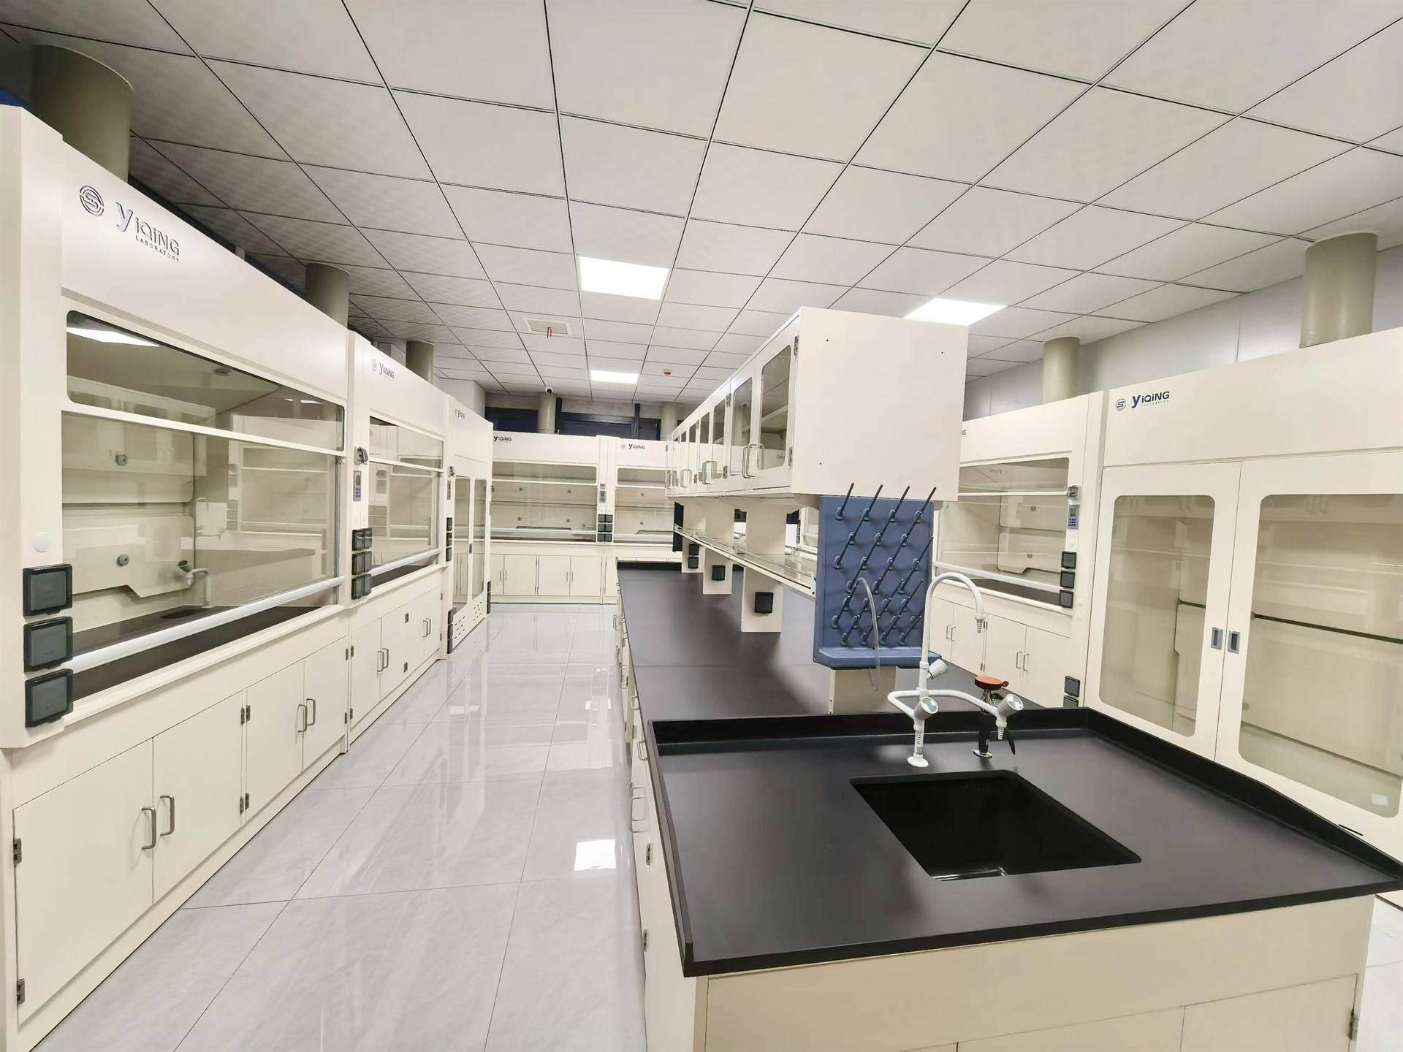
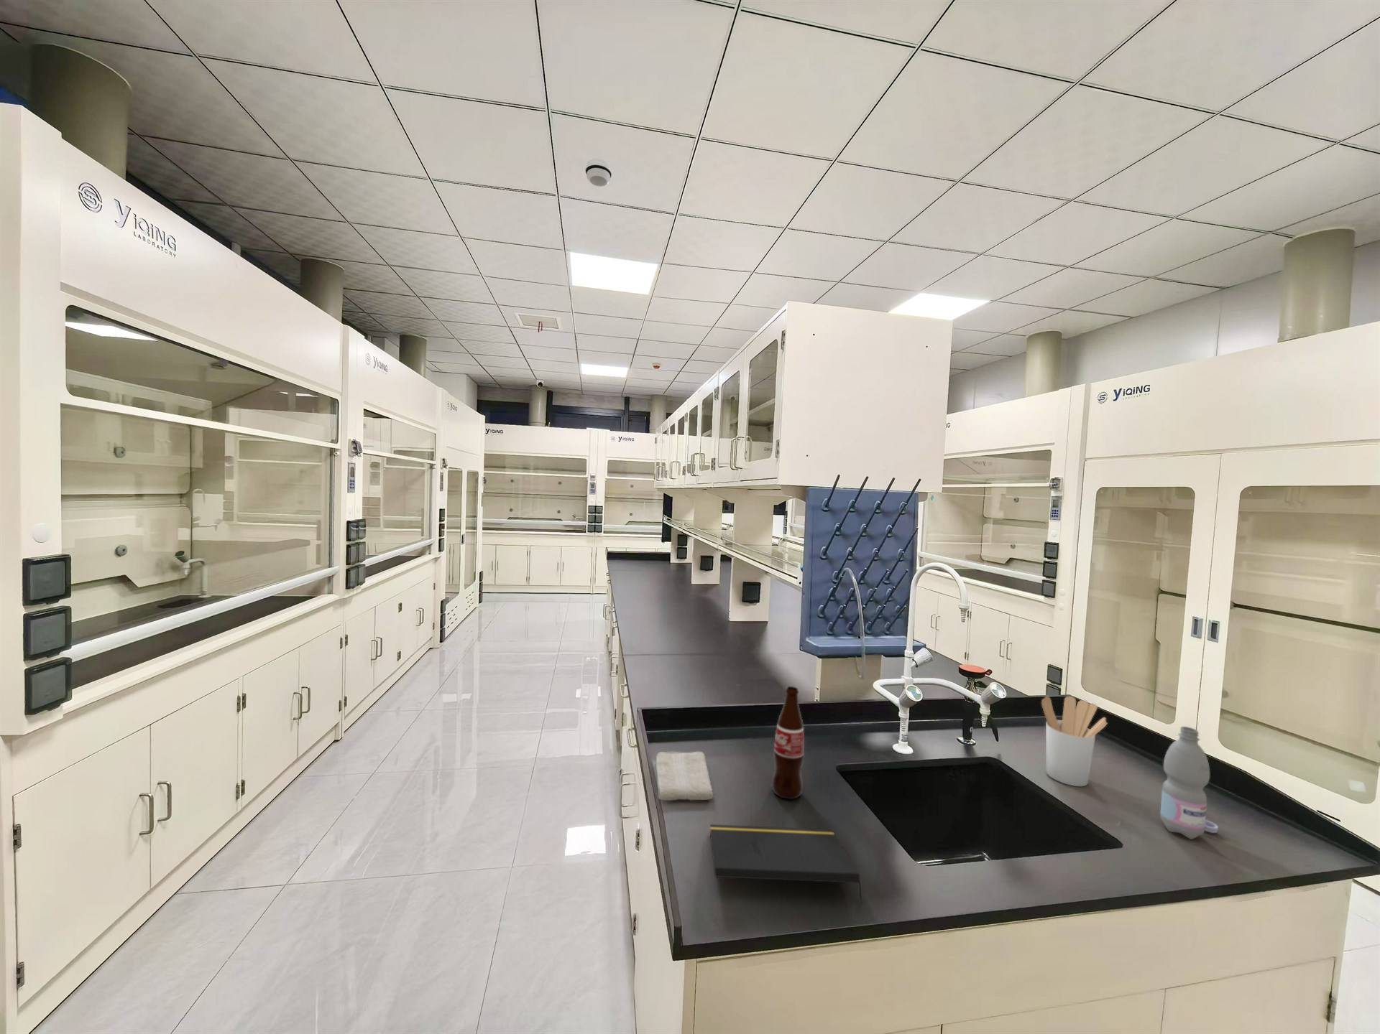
+ utensil holder (1071, 737)
+ notepad (778, 850)
+ bottle (789, 741)
+ washcloth (682, 773)
+ smoke detector (598, 173)
+ water bottle (1194, 780)
